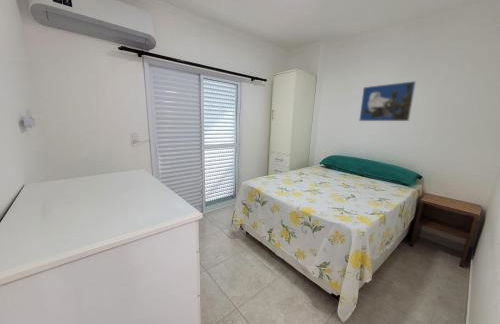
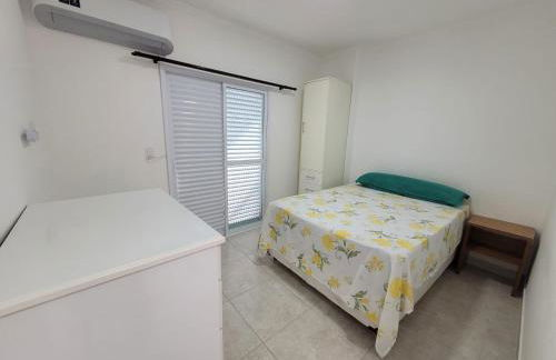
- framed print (384, 103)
